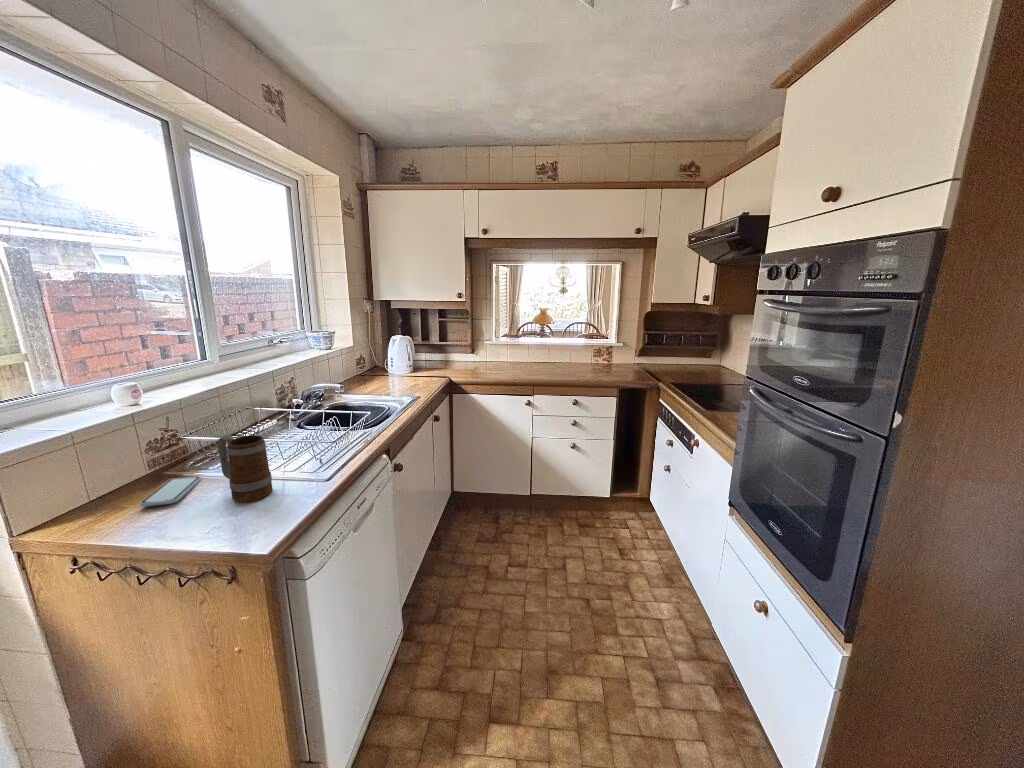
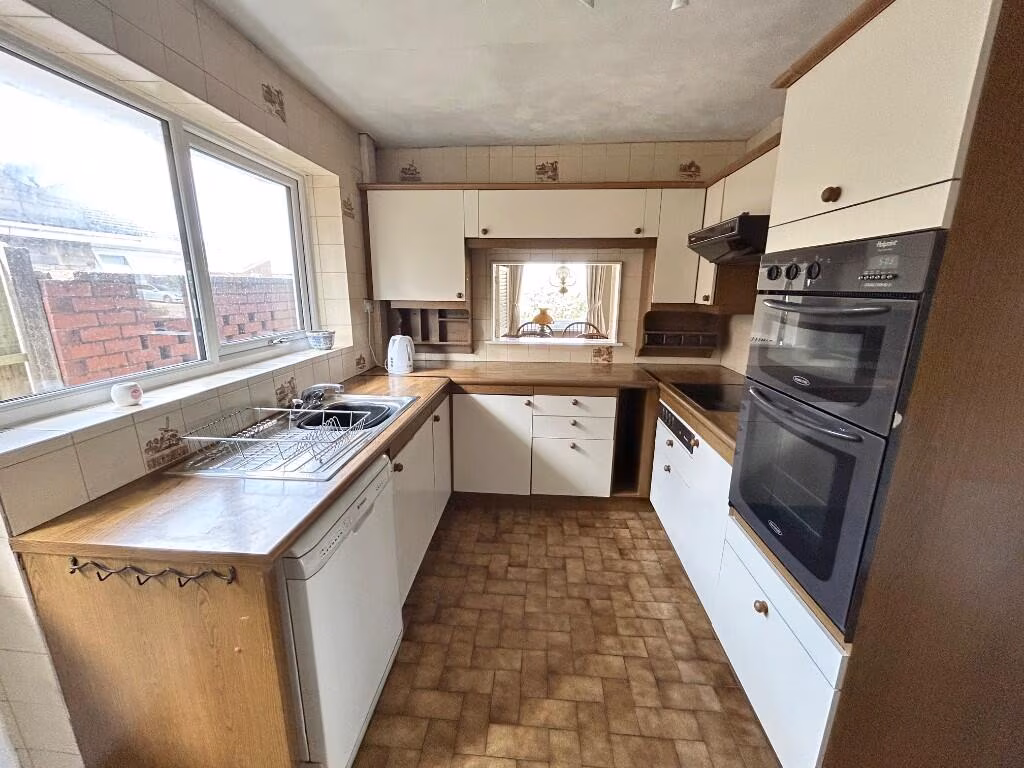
- mug (243, 466)
- smartphone (172, 490)
